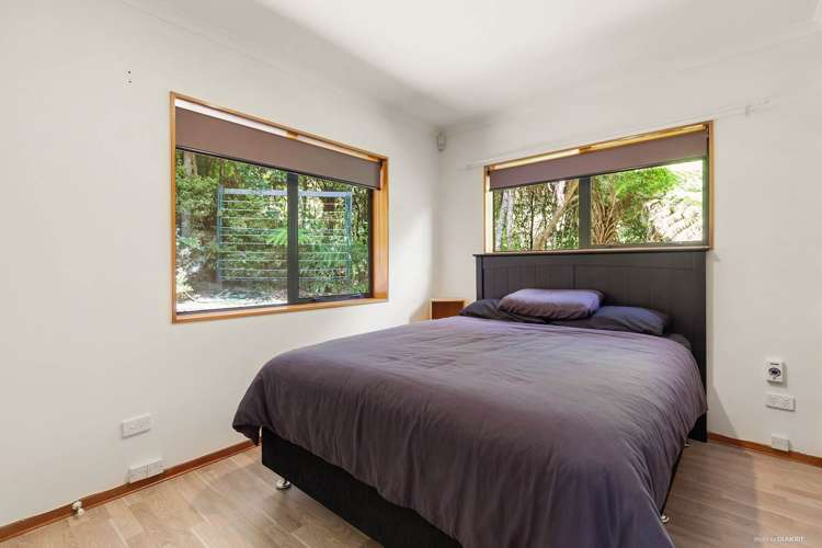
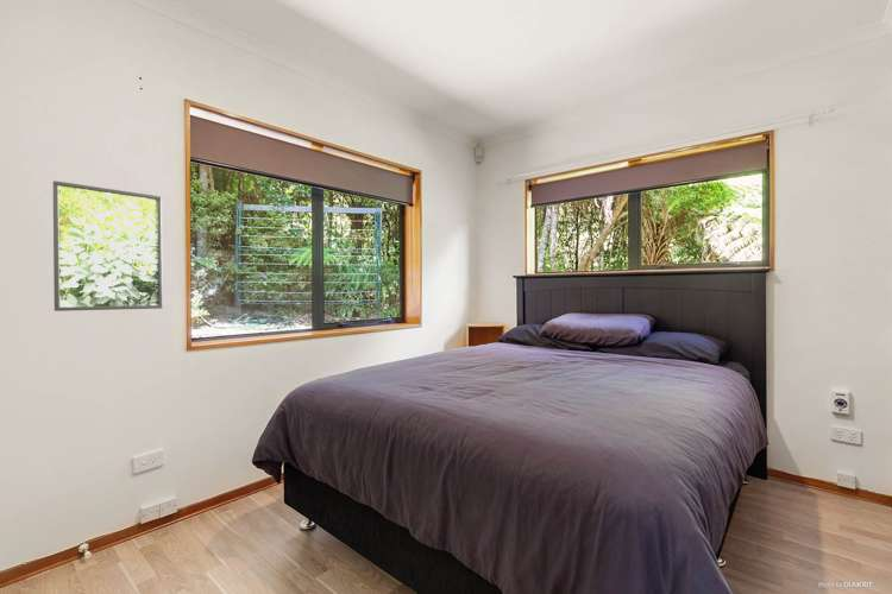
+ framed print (112, 249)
